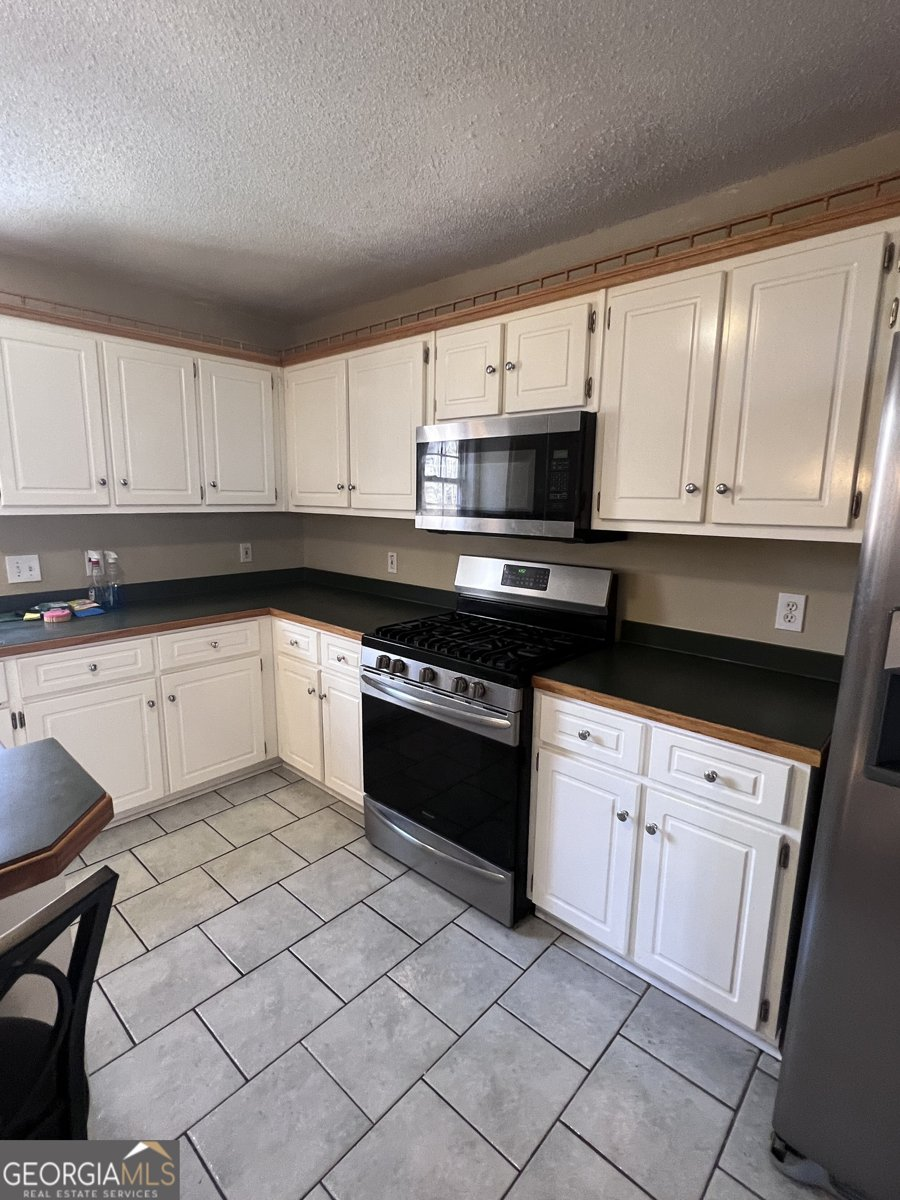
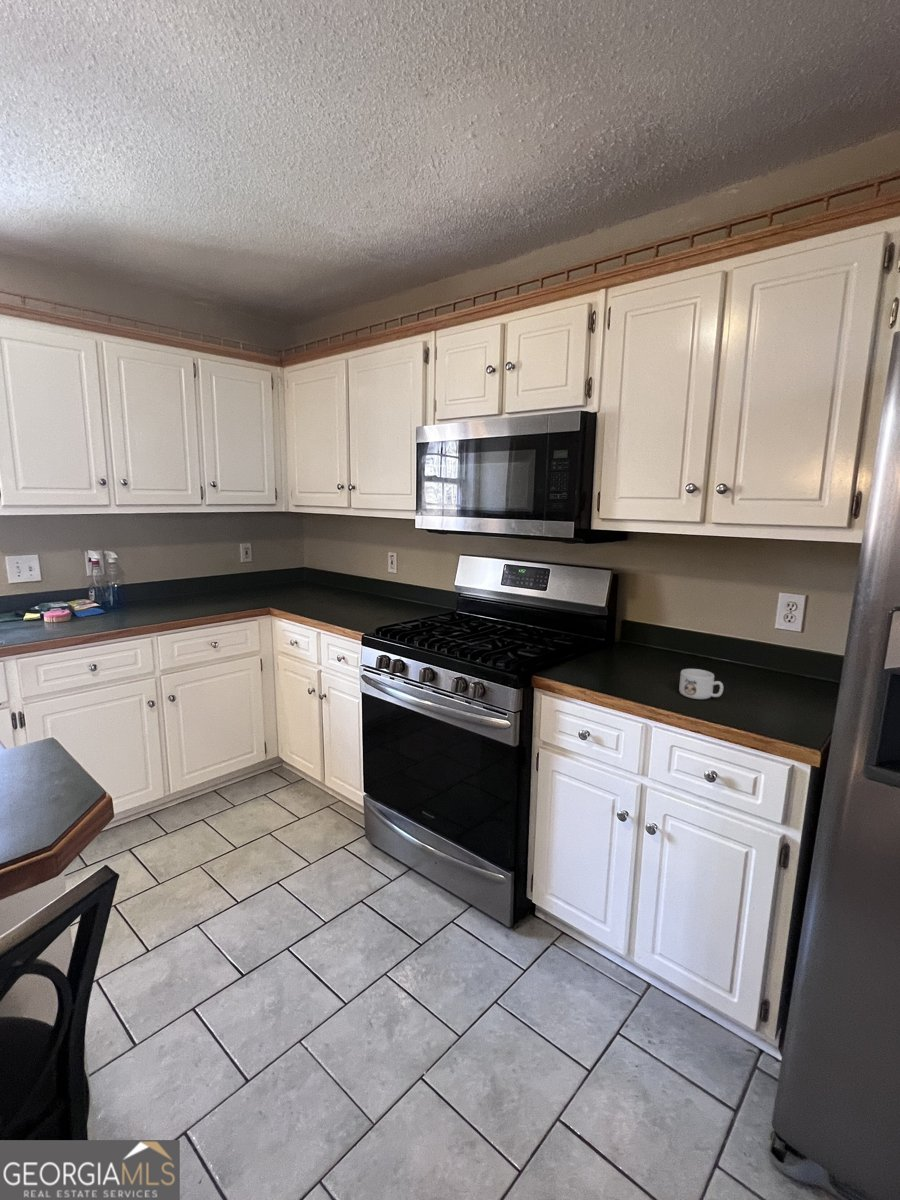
+ mug (701, 685)
